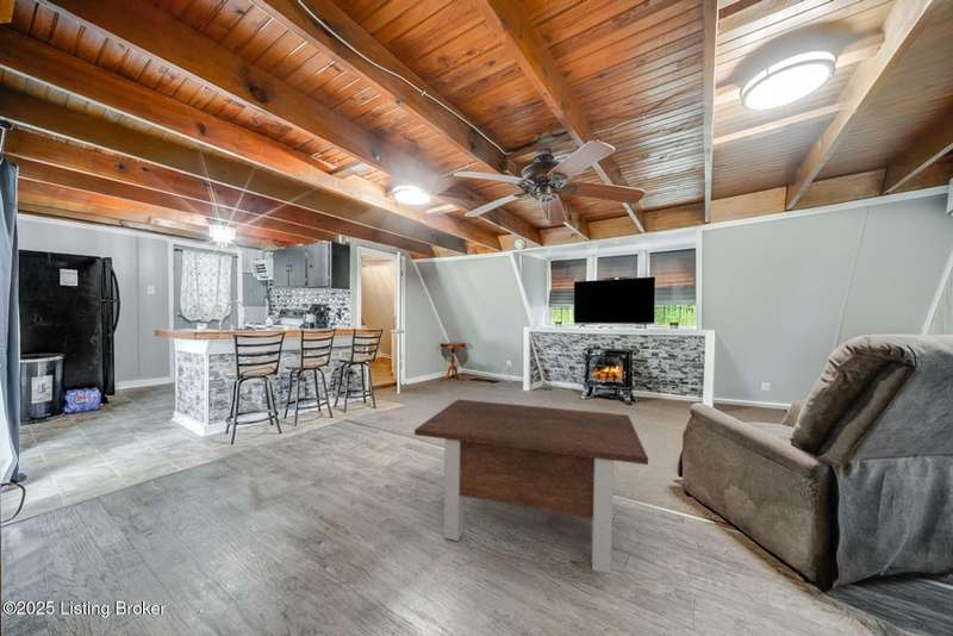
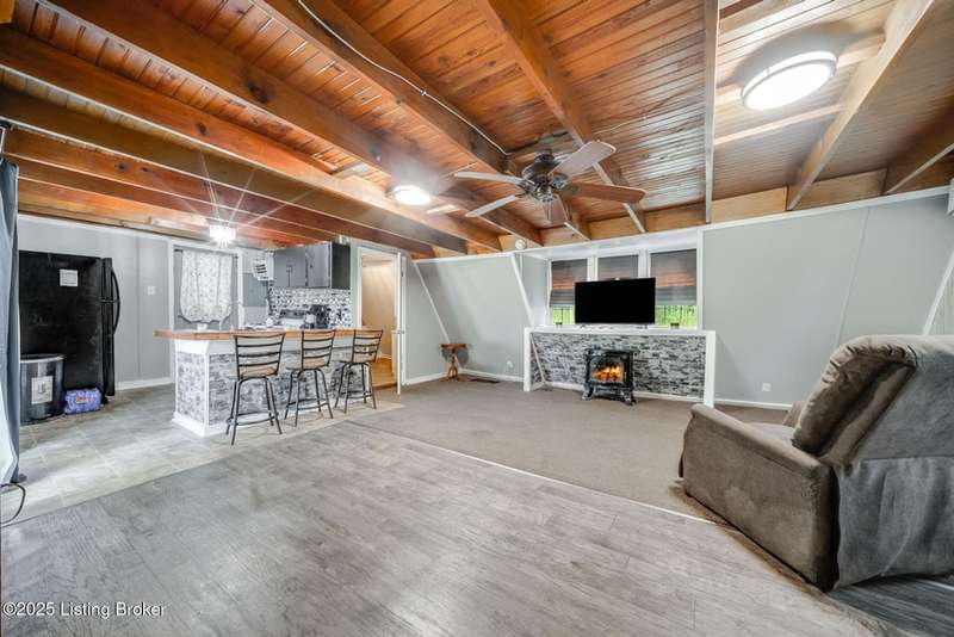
- coffee table (529, 469)
